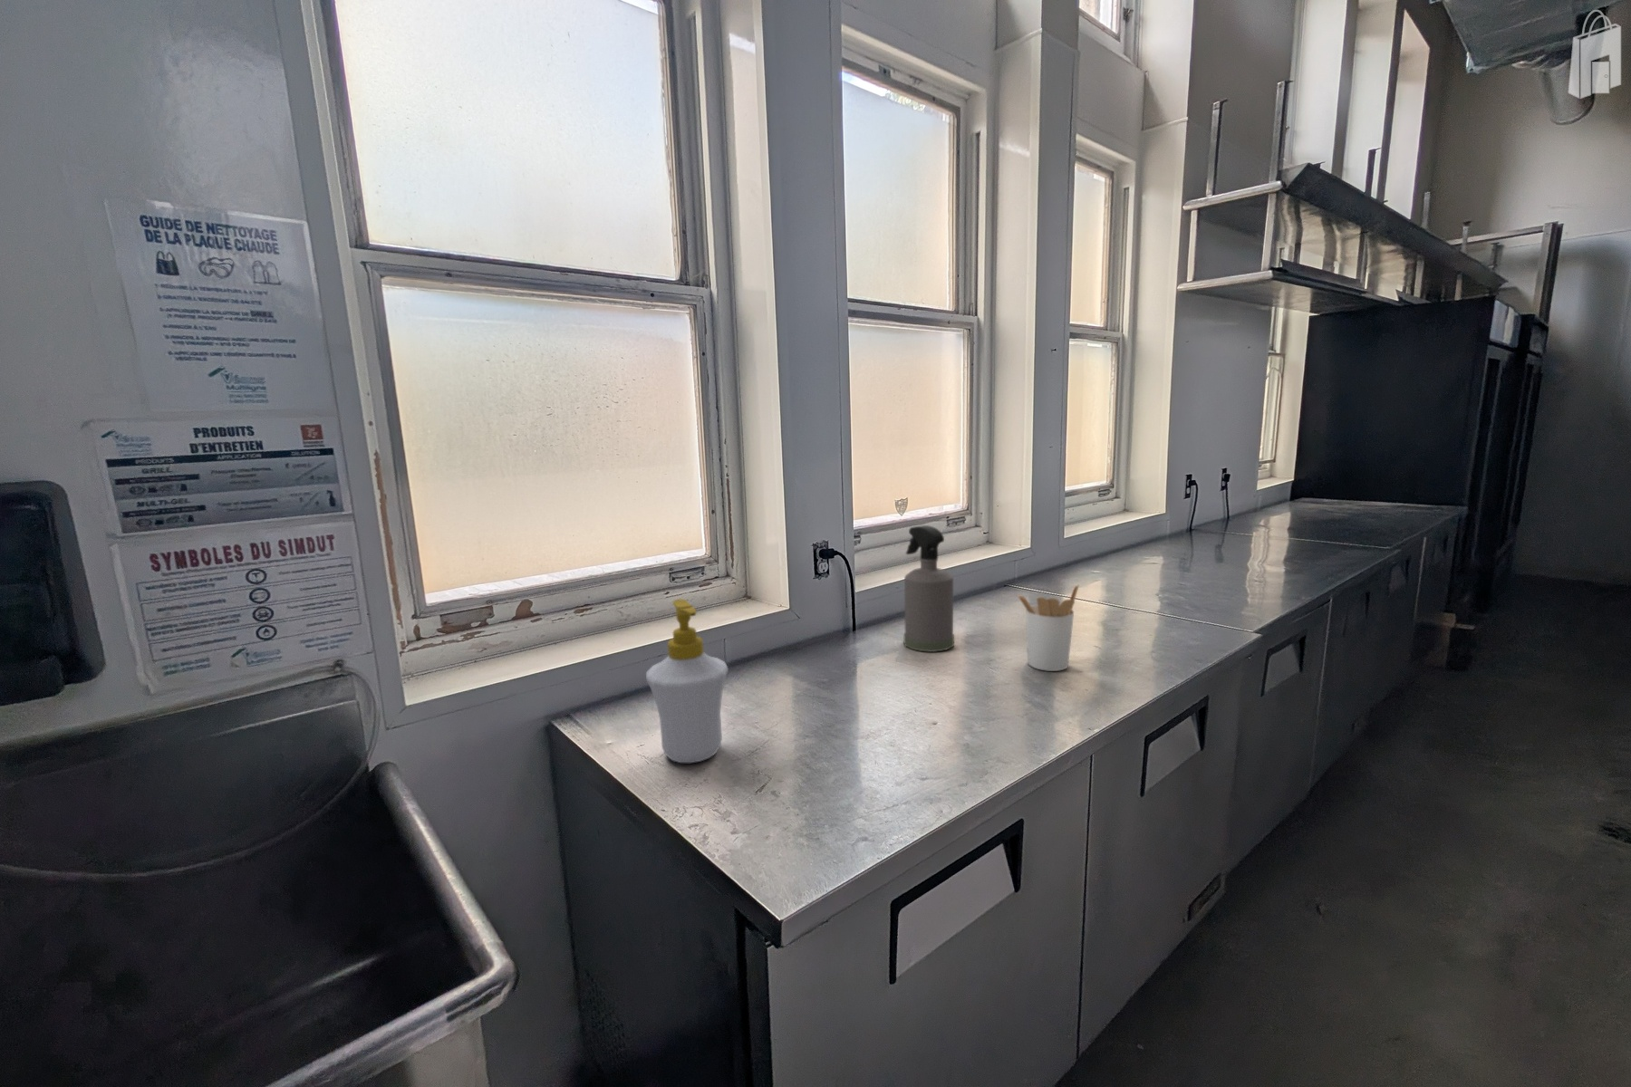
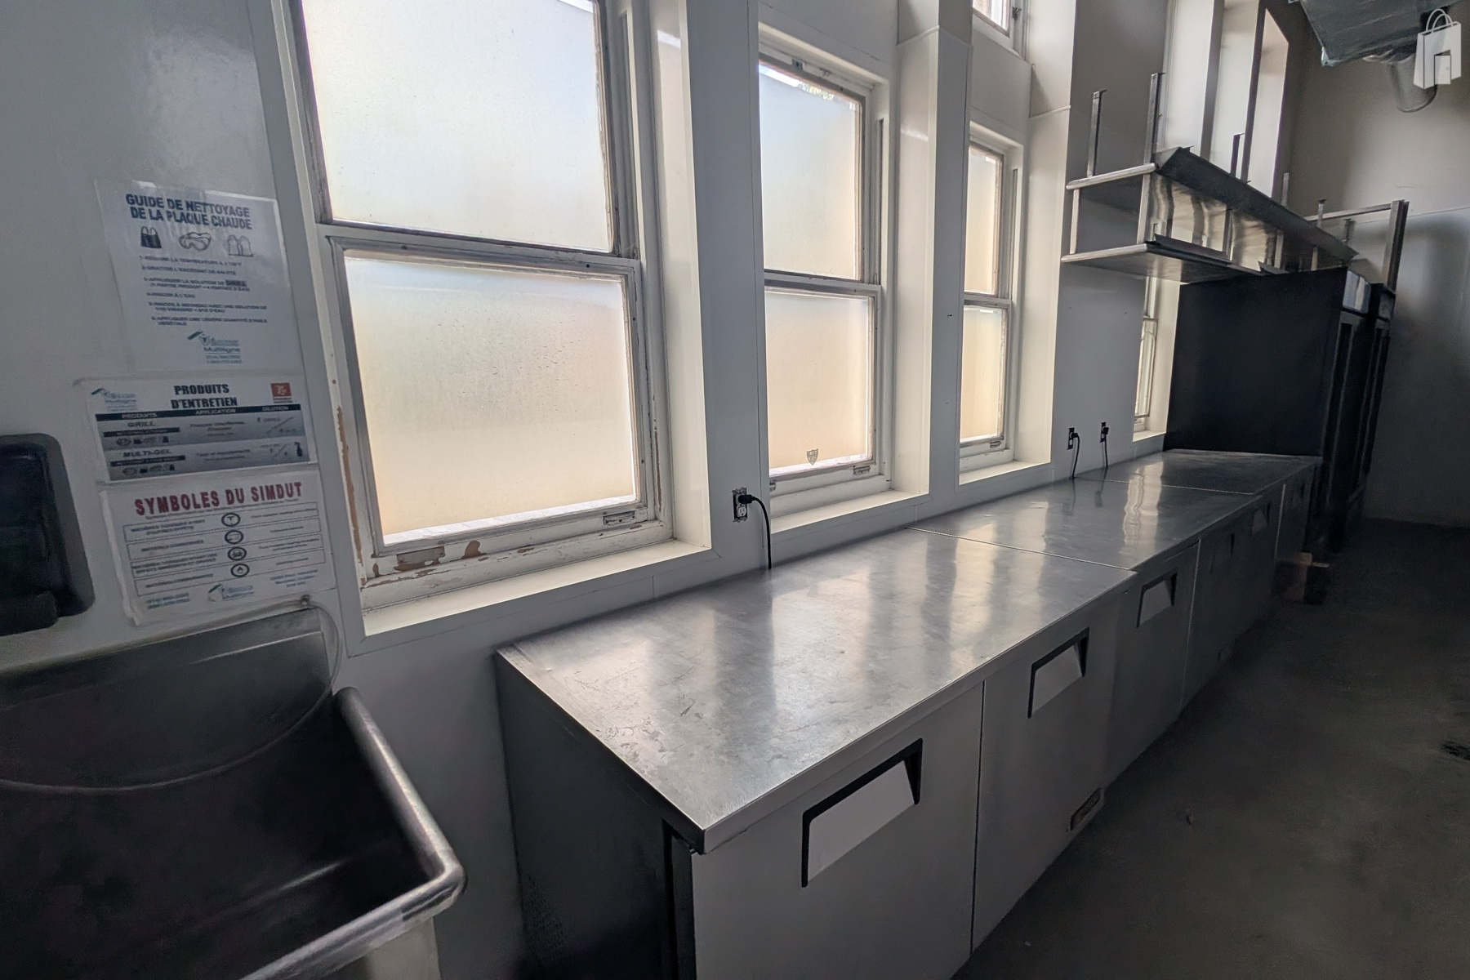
- spray bottle (926, 585)
- soap bottle (688, 678)
- utensil holder (1050, 627)
